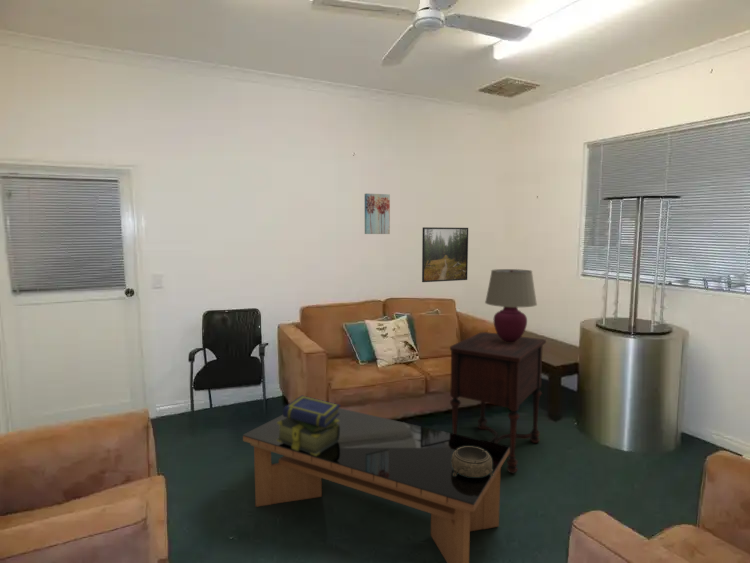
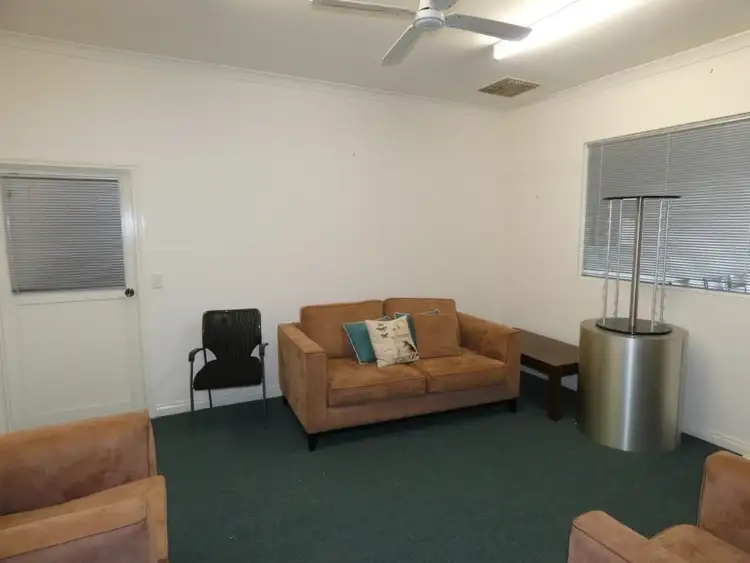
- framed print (445, 254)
- table lamp (510, 305)
- stack of books (311, 422)
- decorative bowl (471, 460)
- side table (496, 396)
- coffee table (372, 478)
- wall art (377, 214)
